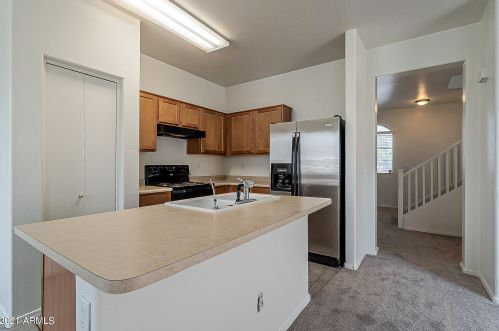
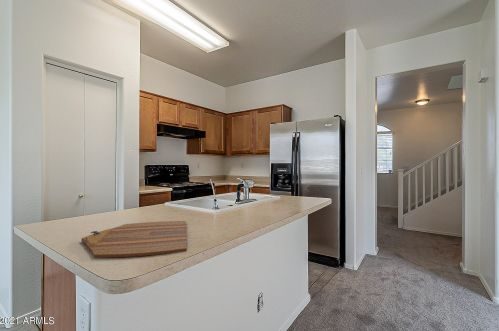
+ cutting board (136, 234)
